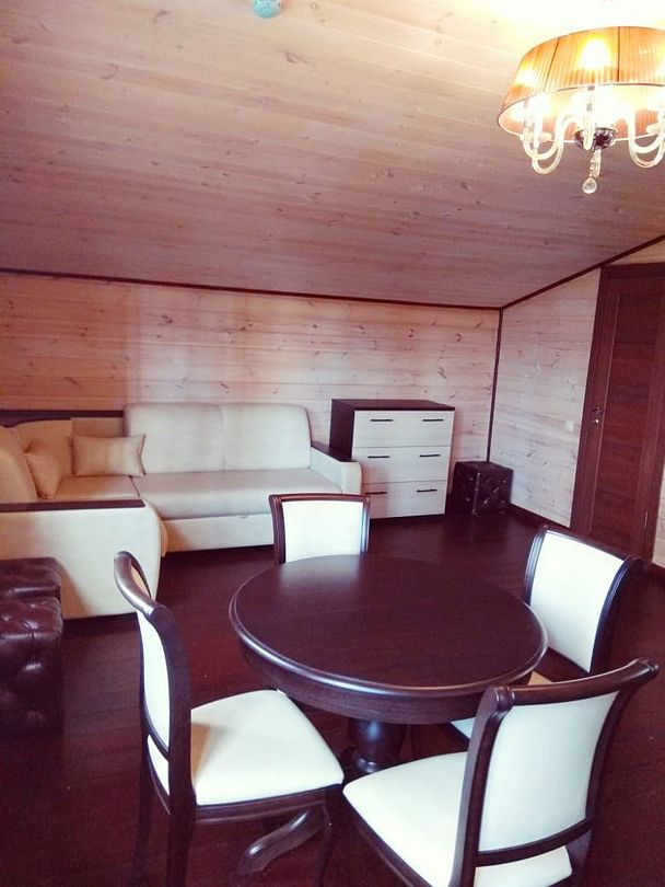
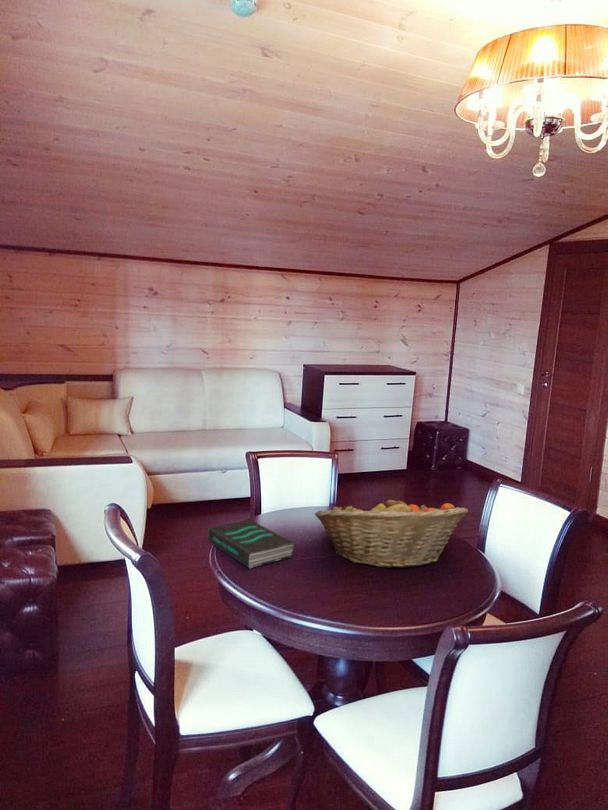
+ book (249, 542)
+ fruit basket (390, 524)
